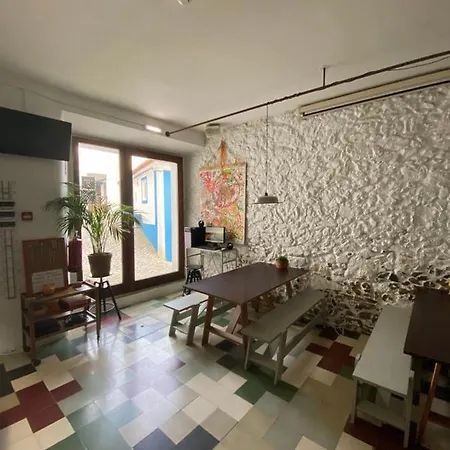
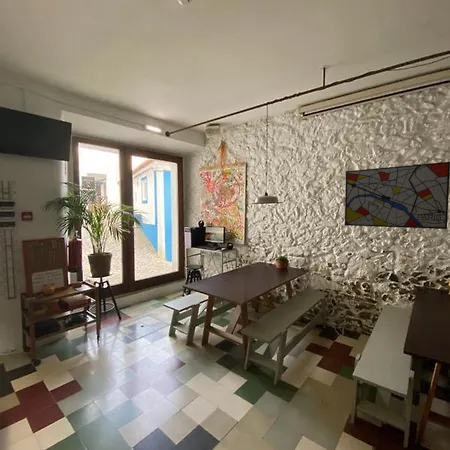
+ wall art (391, 197)
